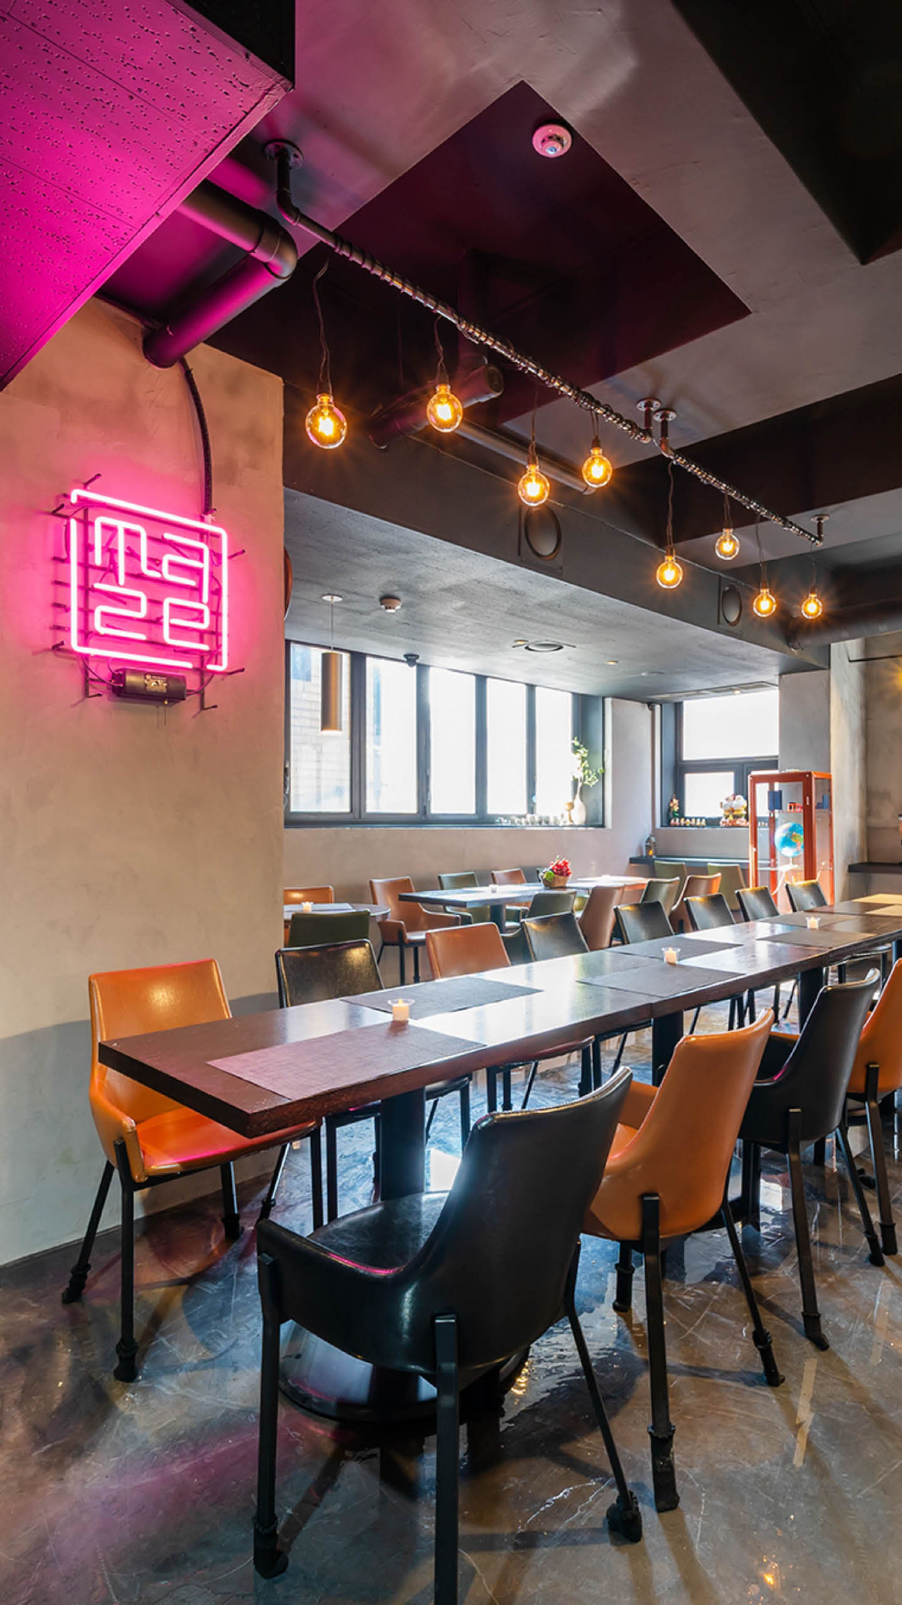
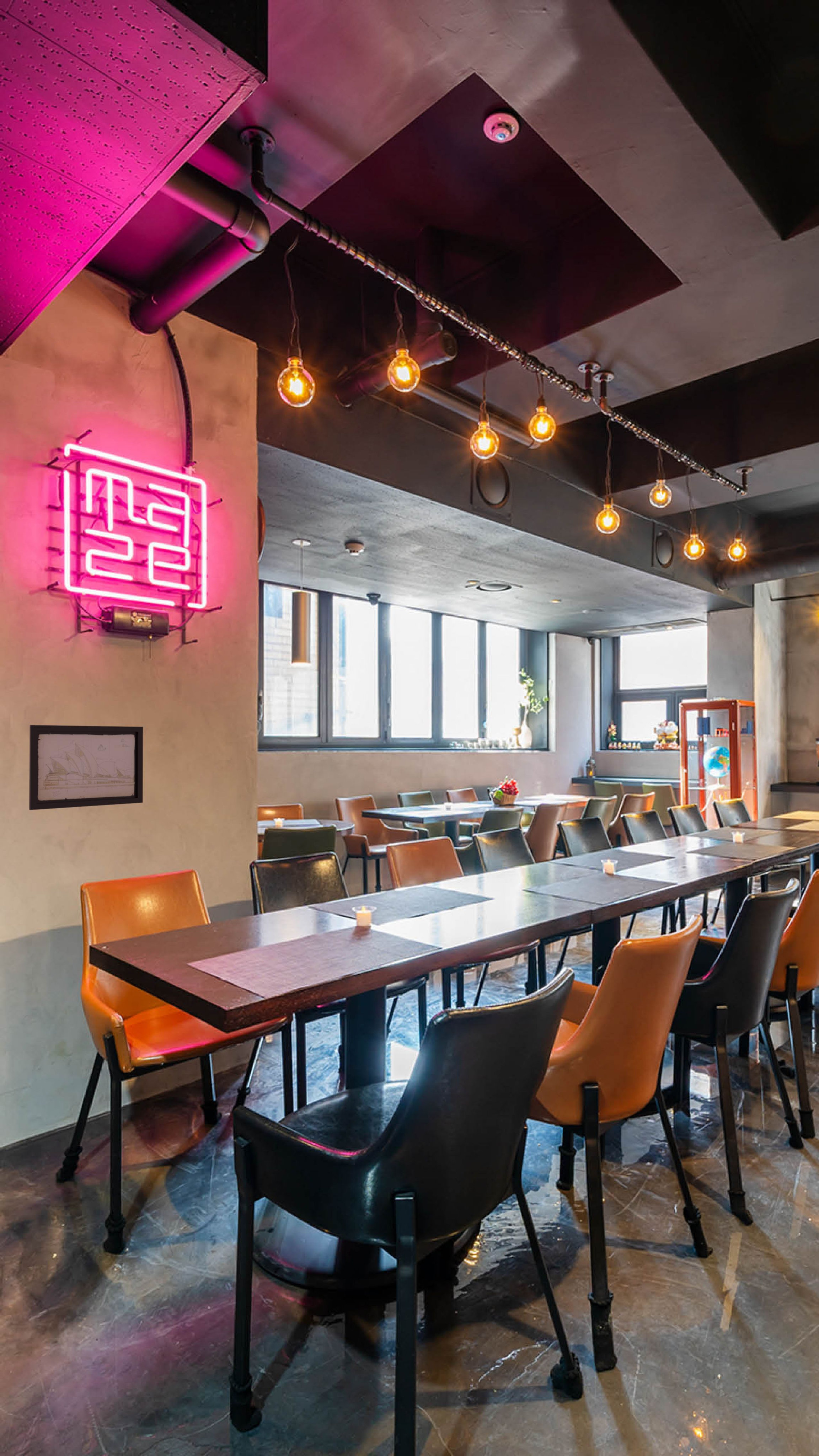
+ wall art (89, 766)
